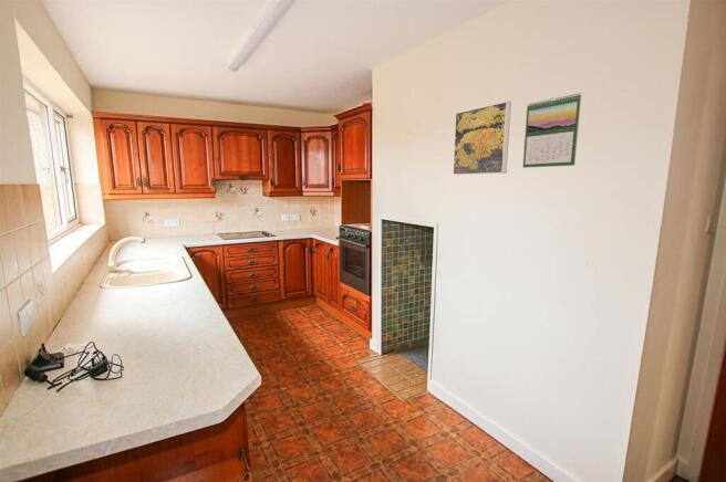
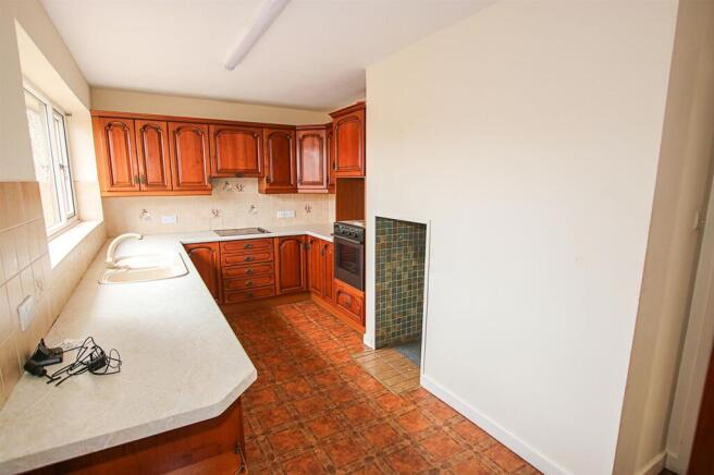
- calendar (549, 132)
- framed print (479, 140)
